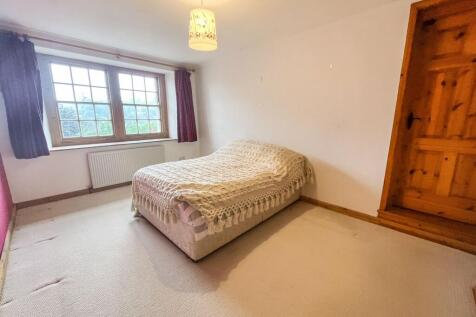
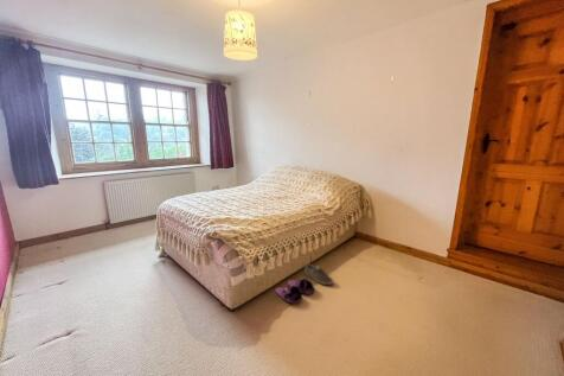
+ sneaker (318, 273)
+ slippers (294, 286)
